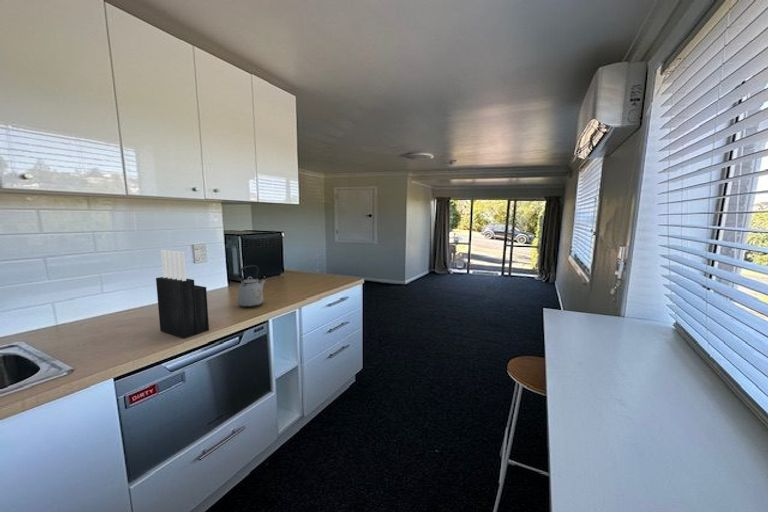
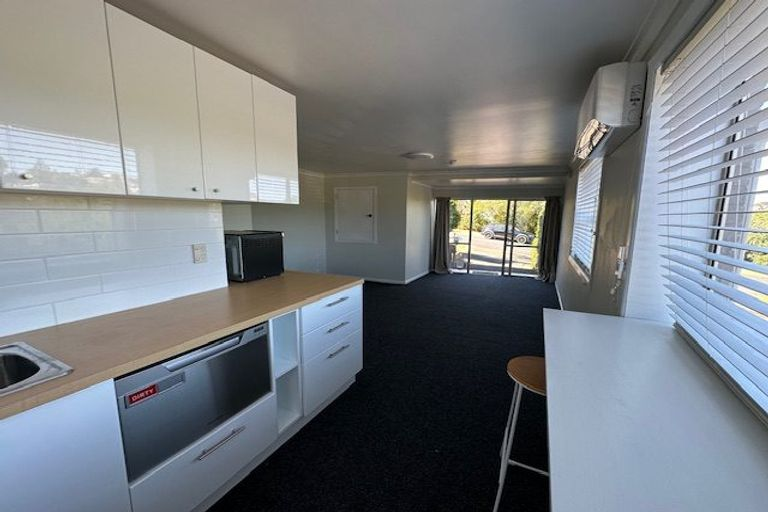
- kettle (253, 284)
- knife block (184, 290)
